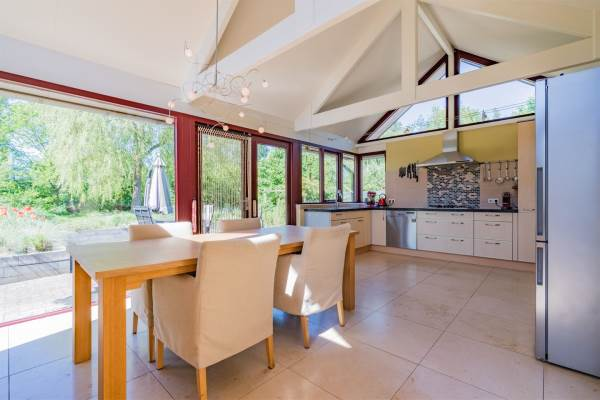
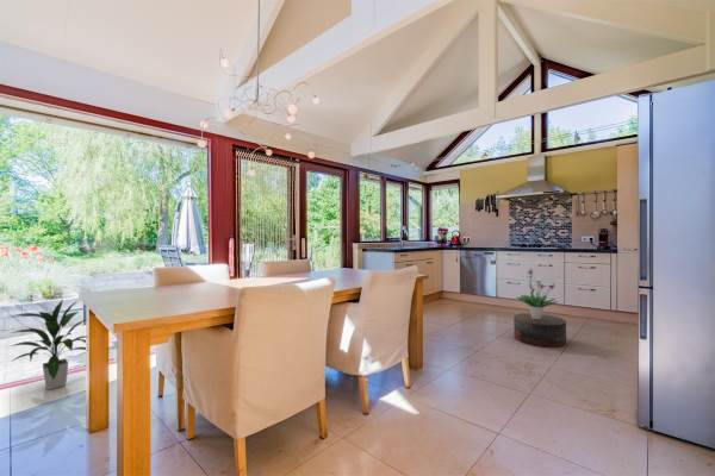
+ potted plant (536, 293)
+ indoor plant (52, 344)
+ stool (539, 328)
